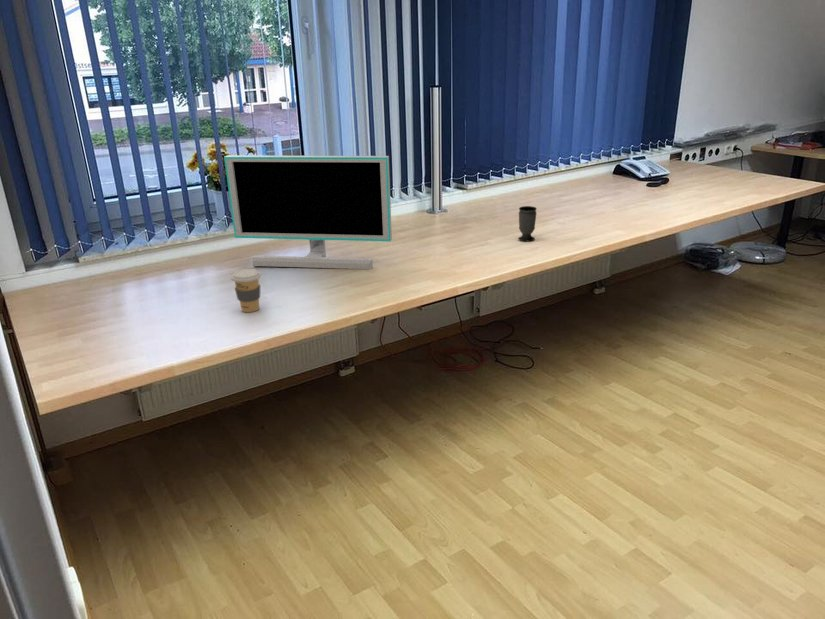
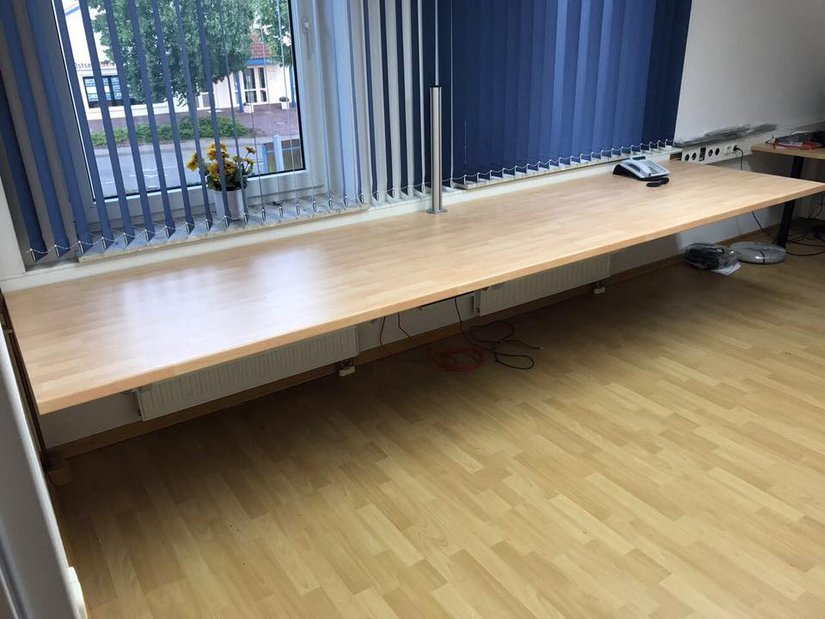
- monitor (310, 211)
- cup (527, 223)
- coffee cup (248, 291)
